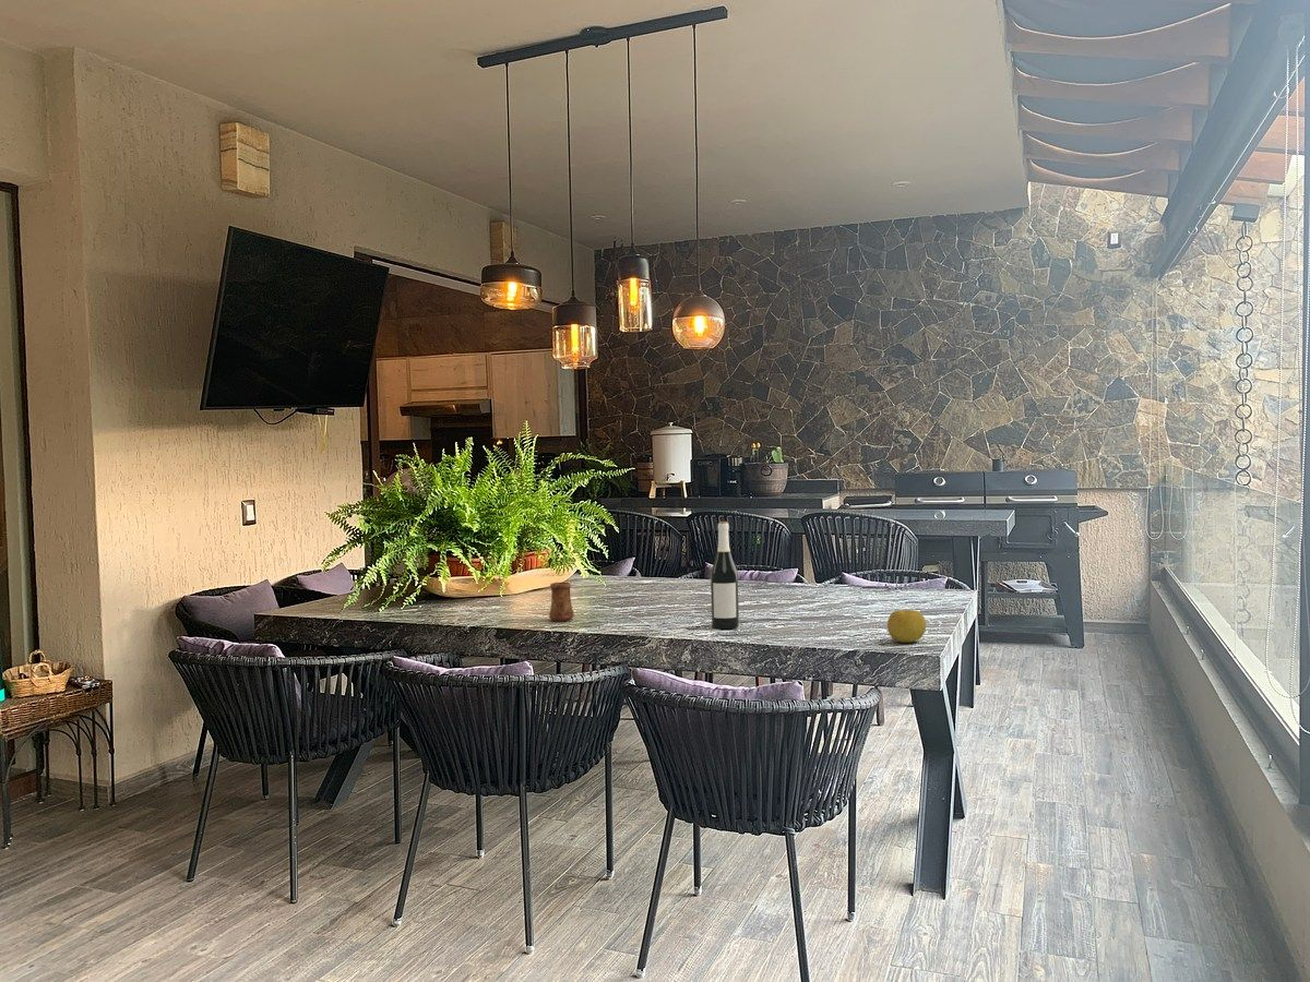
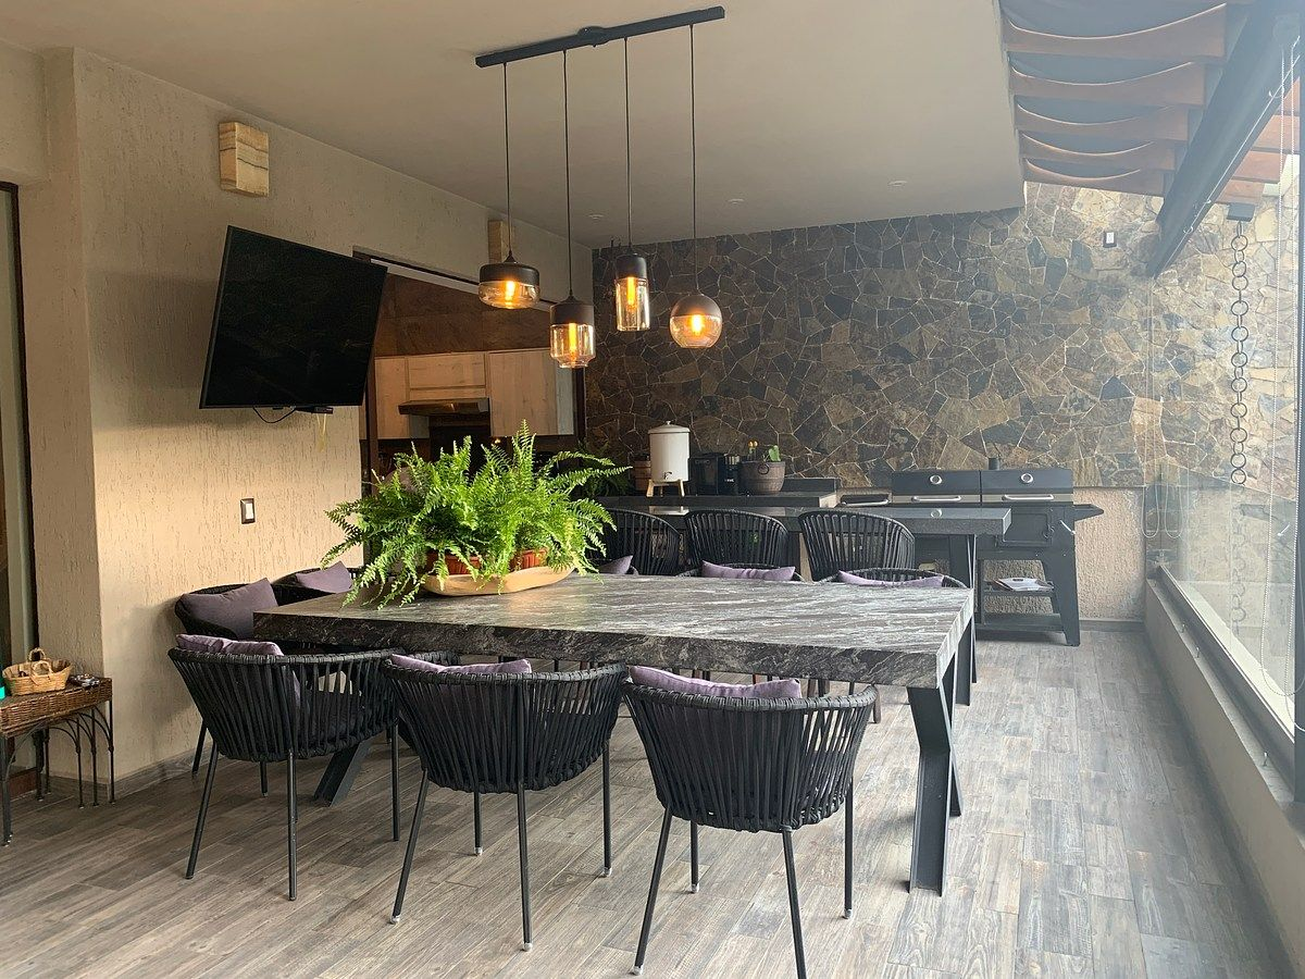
- wine bottle (724, 574)
- cup (561, 601)
- fruit (906, 625)
